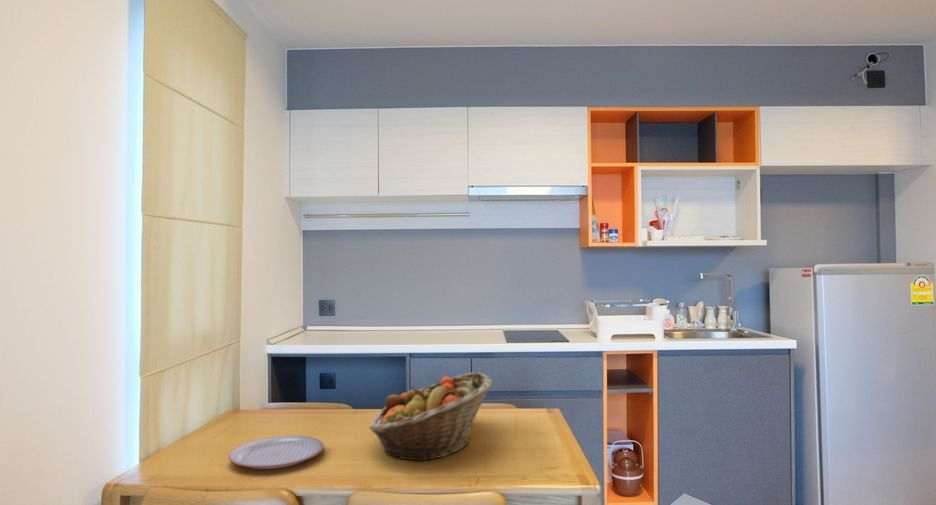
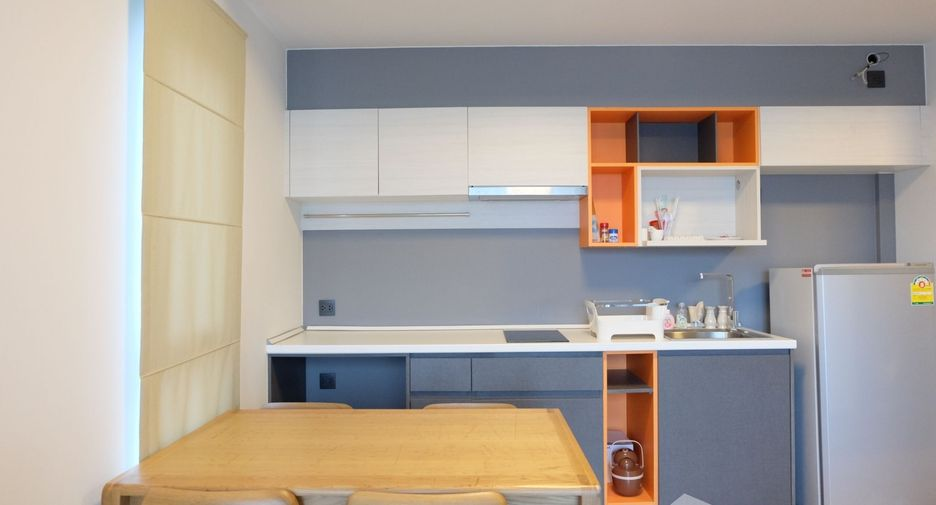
- plate (277, 453)
- fruit basket (432, 410)
